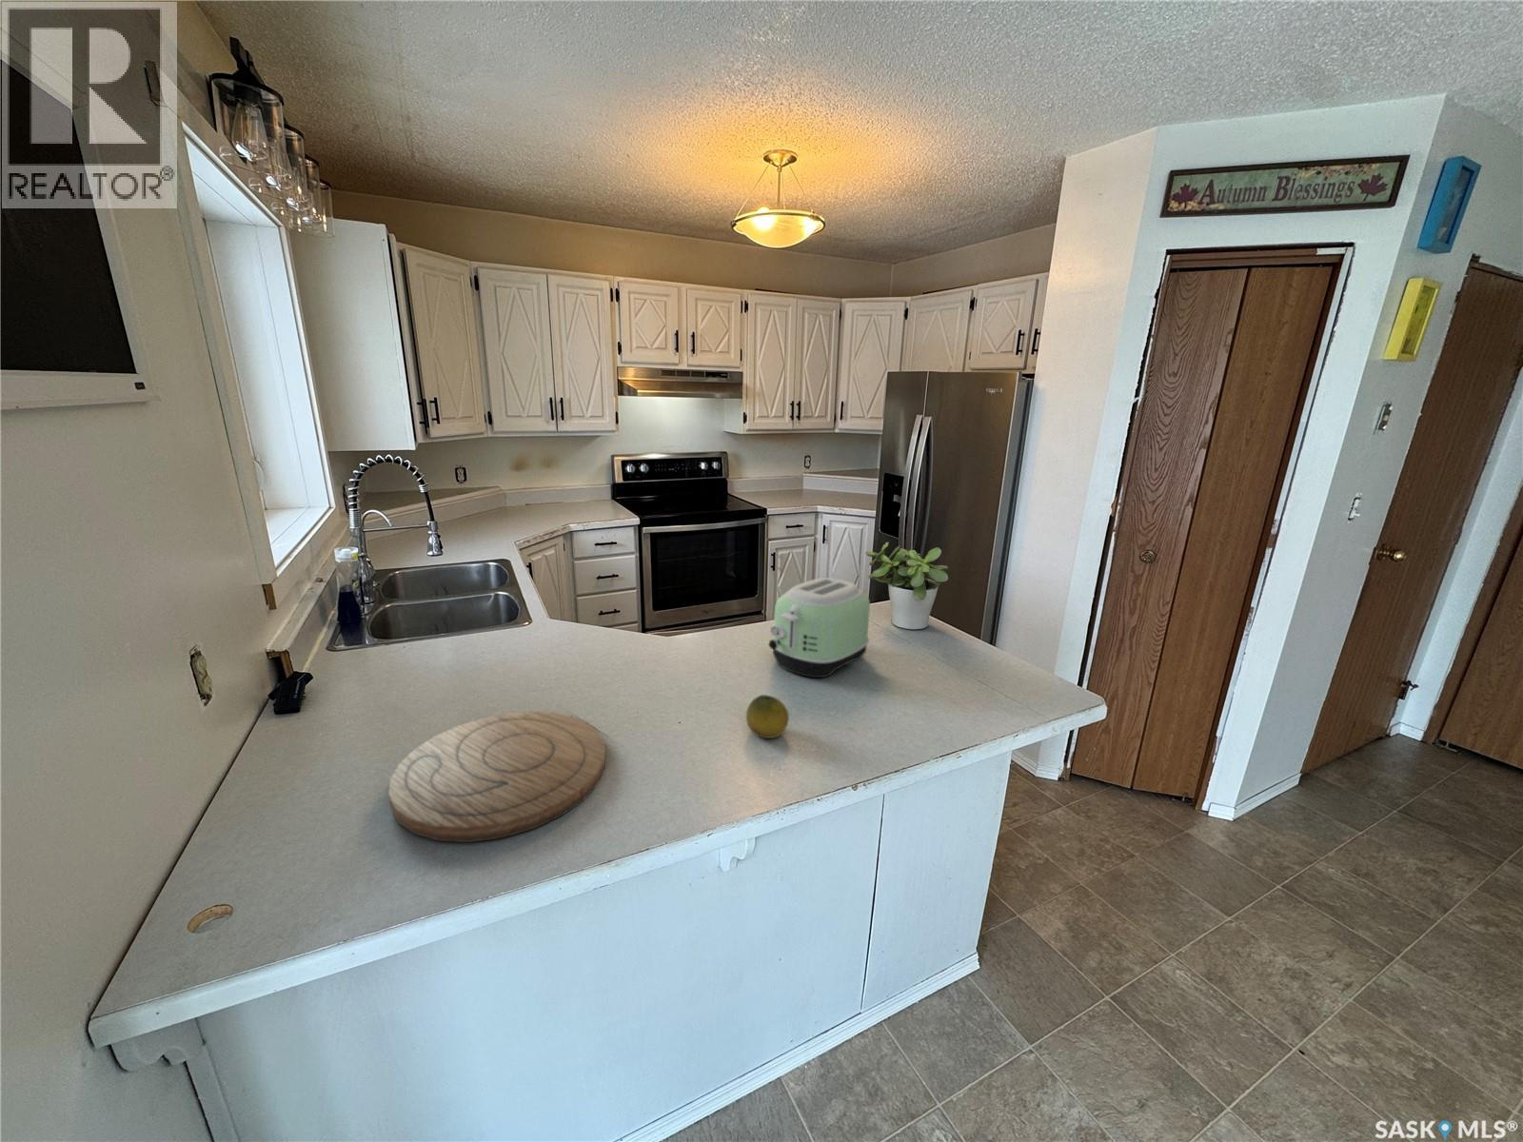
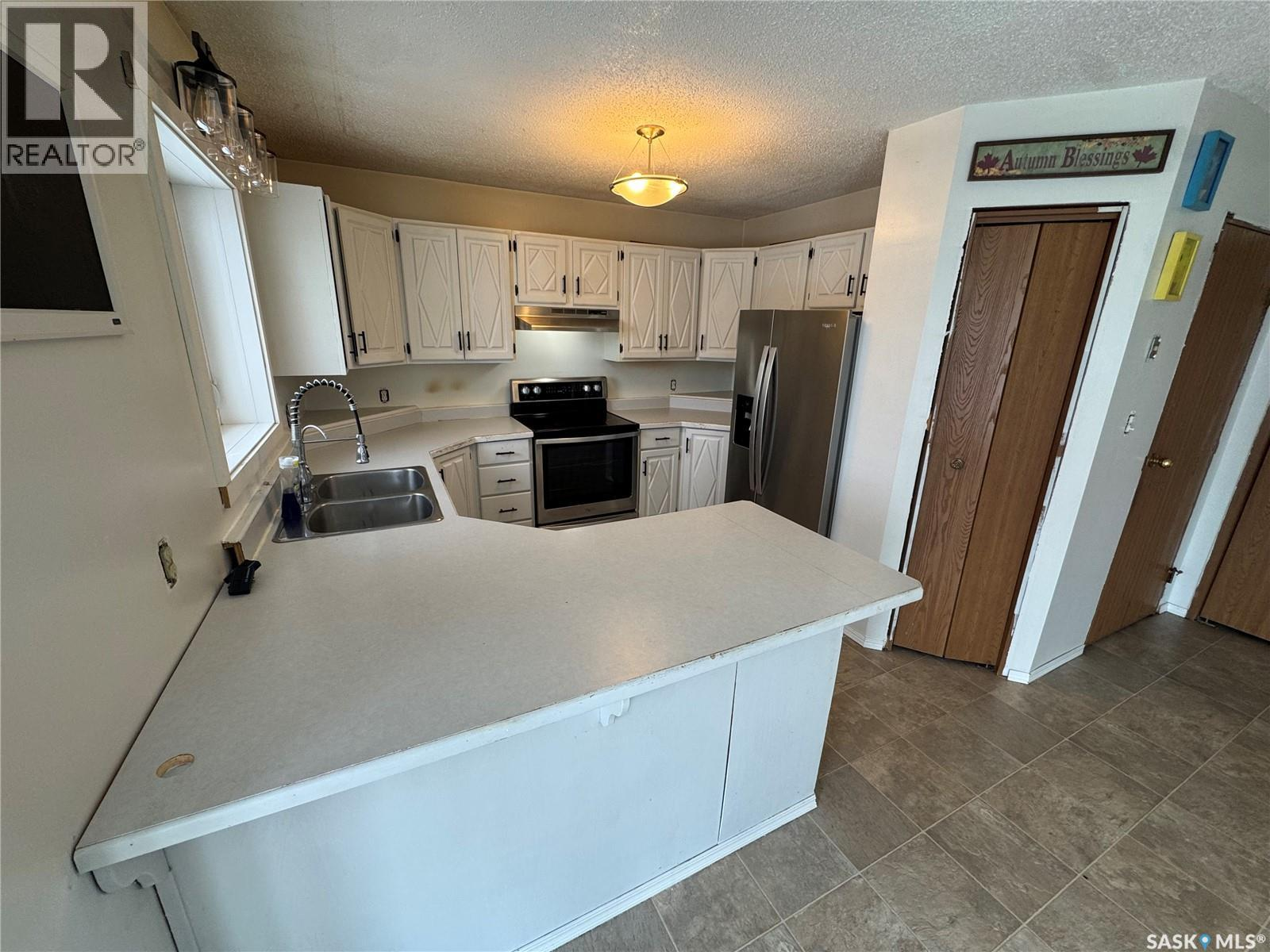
- cutting board (504, 767)
- potted plant (905, 585)
- toaster (819, 625)
- fruit (767, 716)
